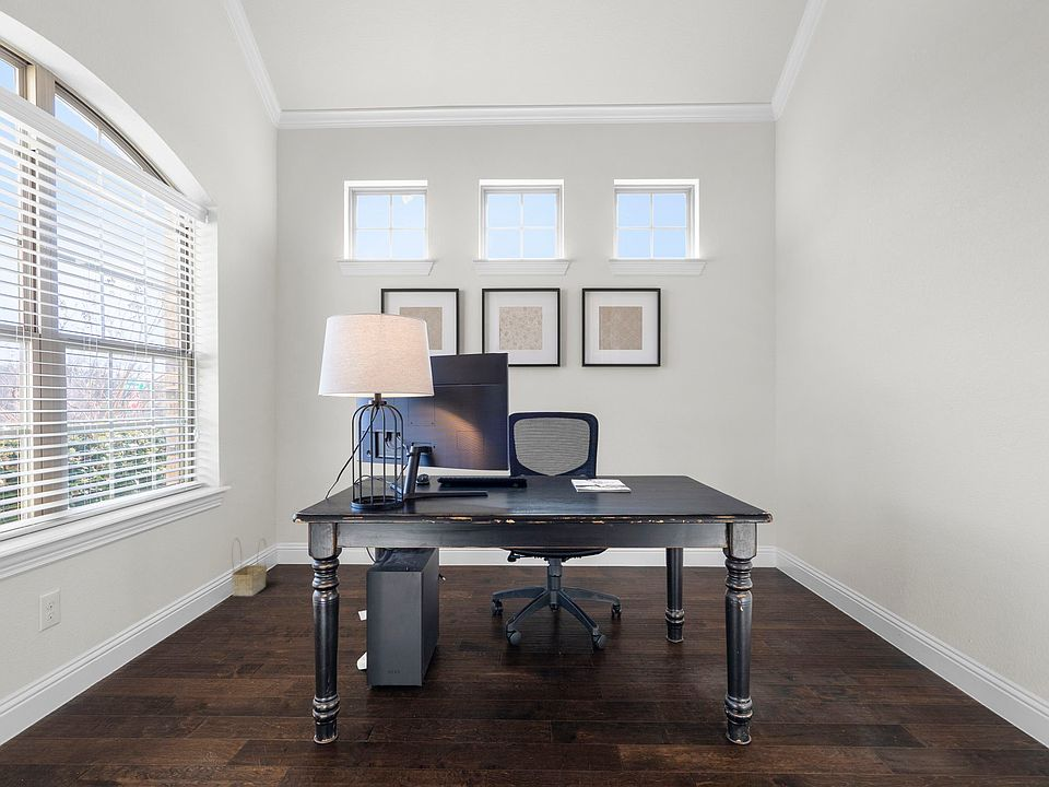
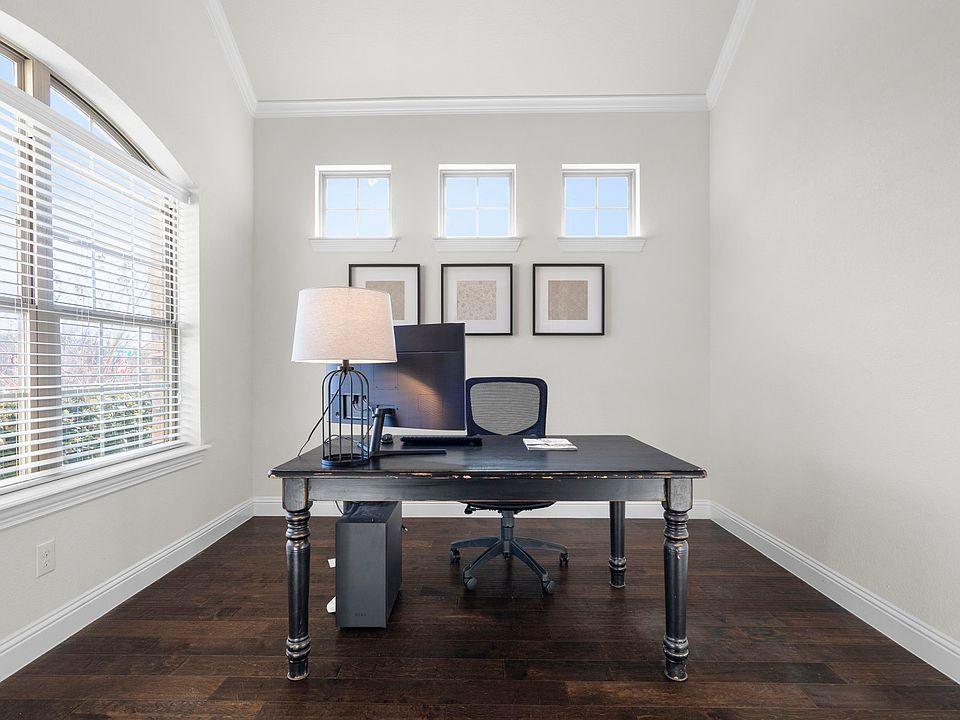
- basket (248, 565)
